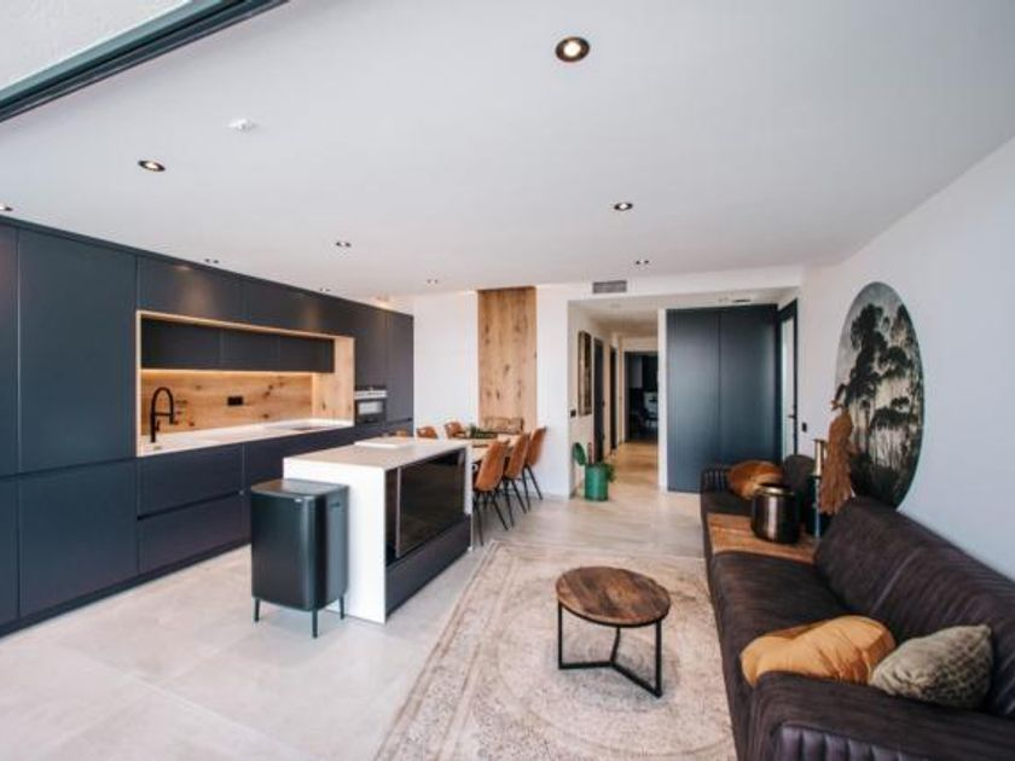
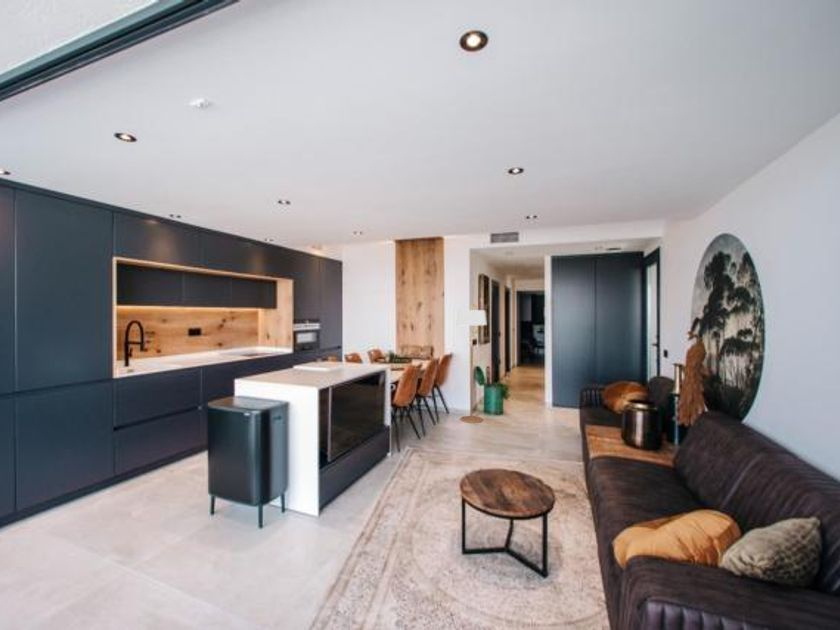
+ floor lamp (472, 361)
